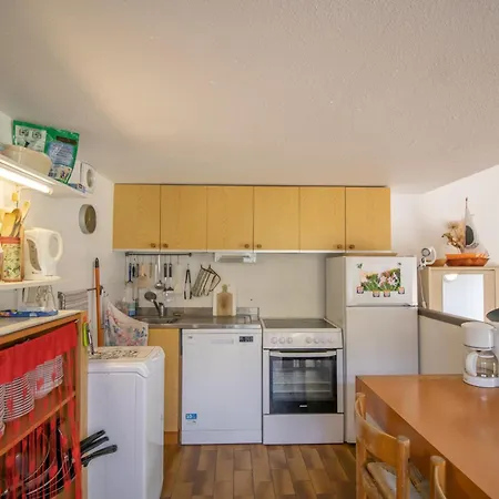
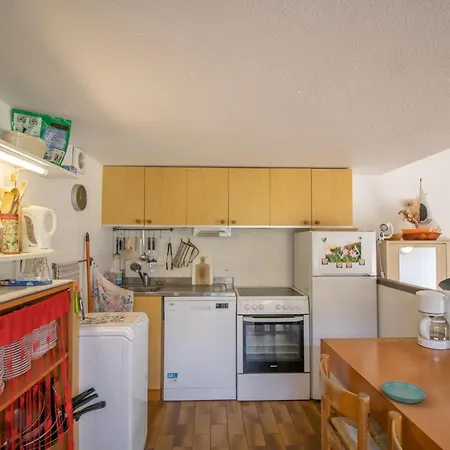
+ saucer (403, 392)
